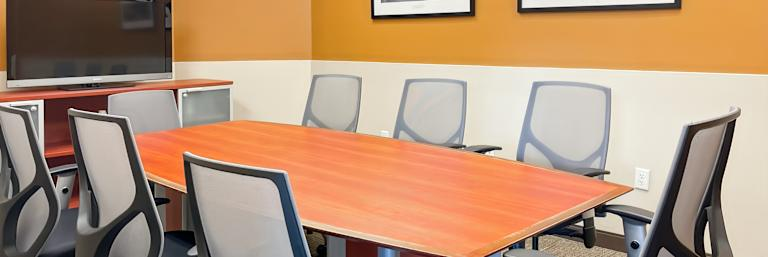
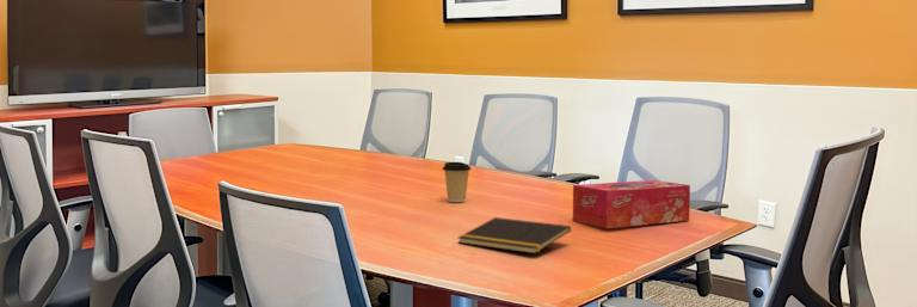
+ tissue box (630, 202)
+ coffee cup (456, 182)
+ notepad (513, 234)
